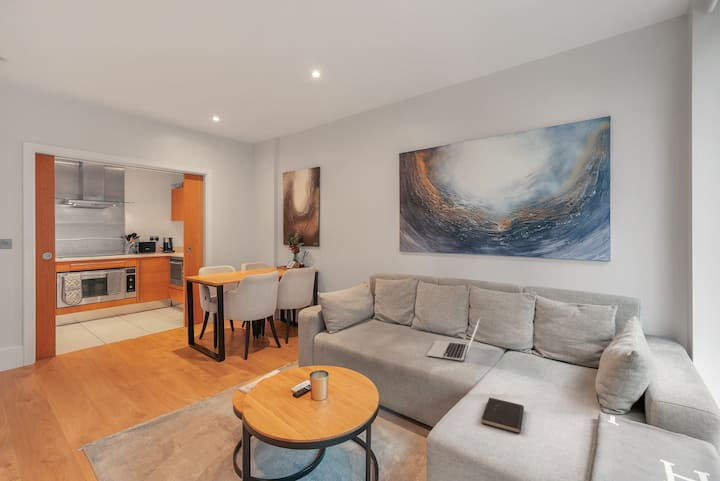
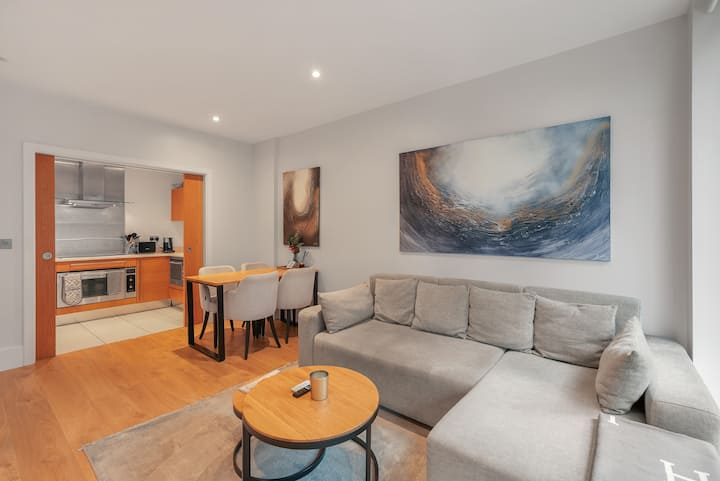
- laptop (453, 342)
- hardcover book (503, 414)
